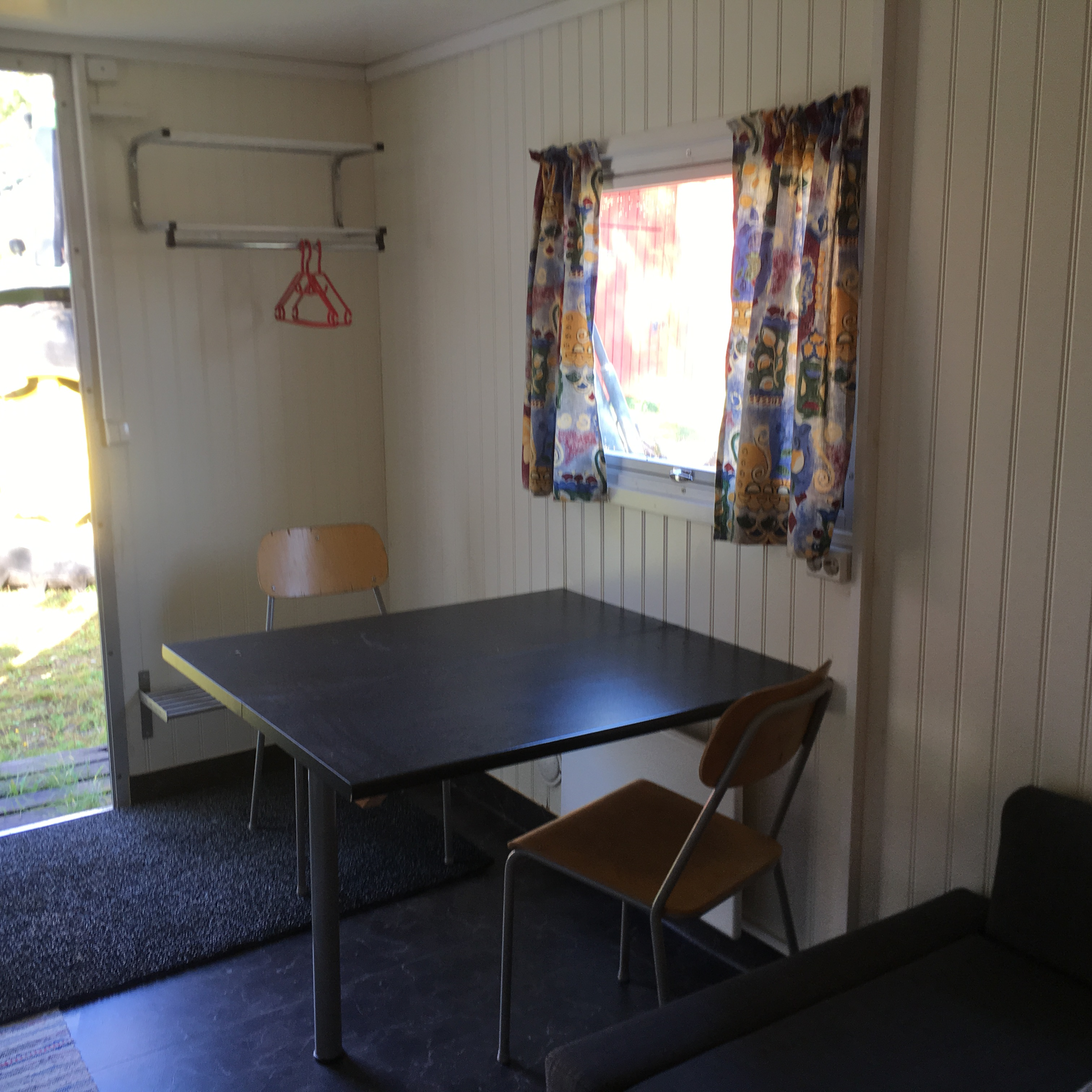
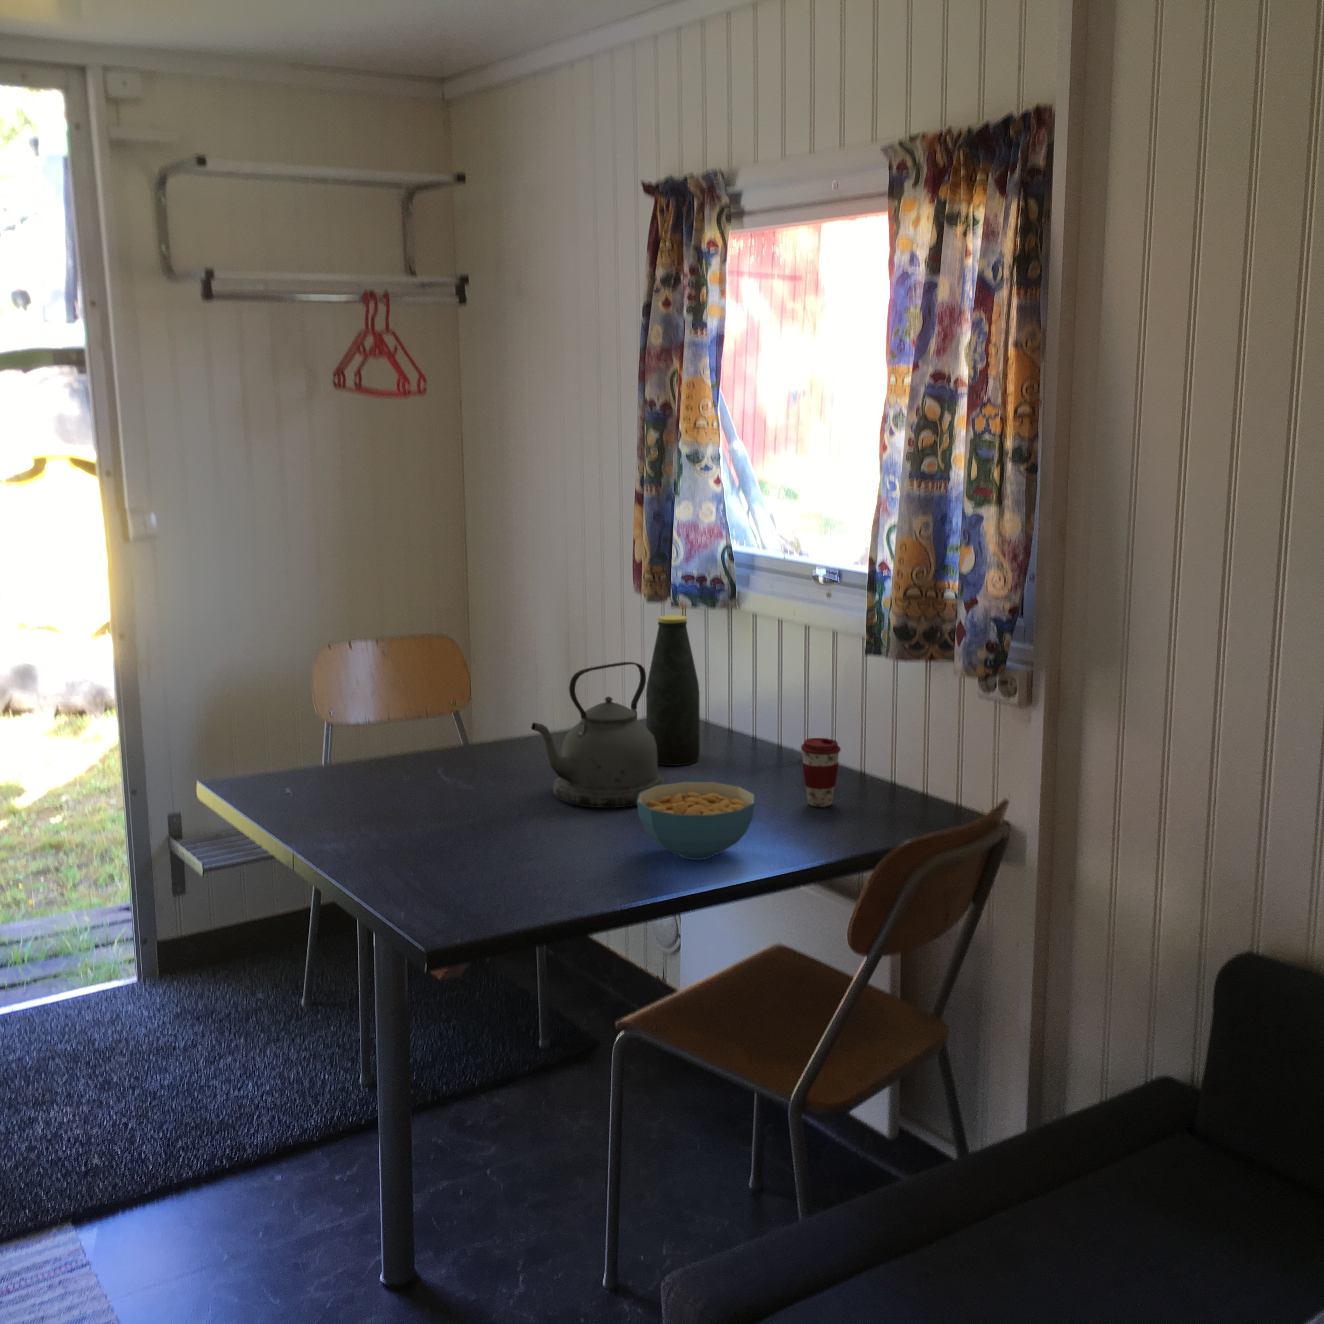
+ kettle (605, 731)
+ cereal bowl (696, 826)
+ bottle (673, 689)
+ coffee cup (820, 772)
